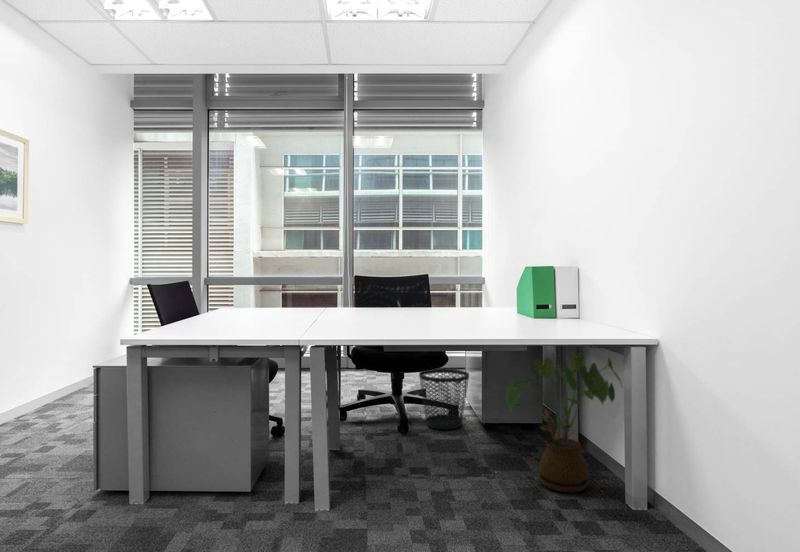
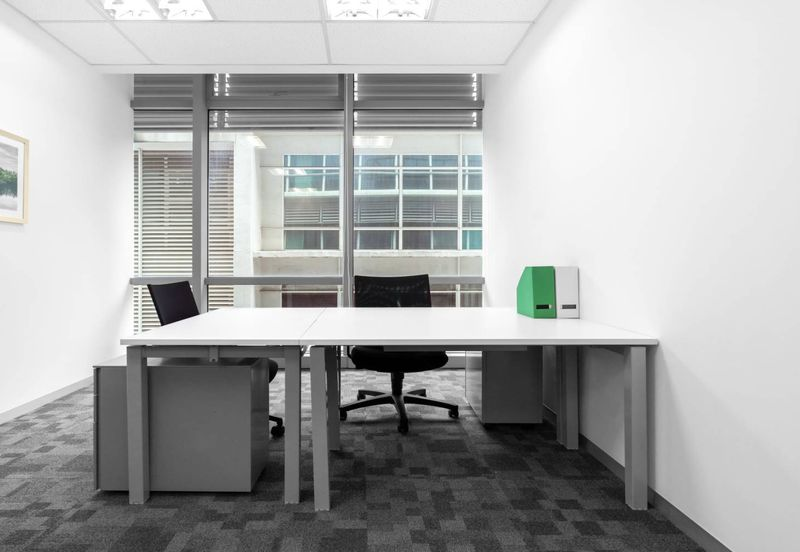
- house plant (560, 420)
- wastebasket (444, 399)
